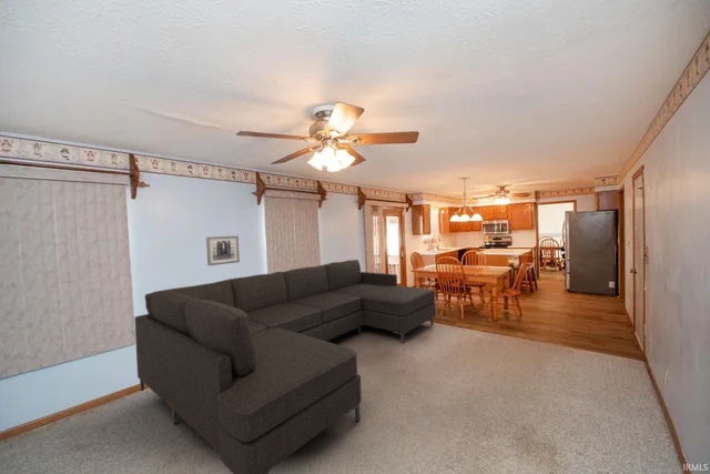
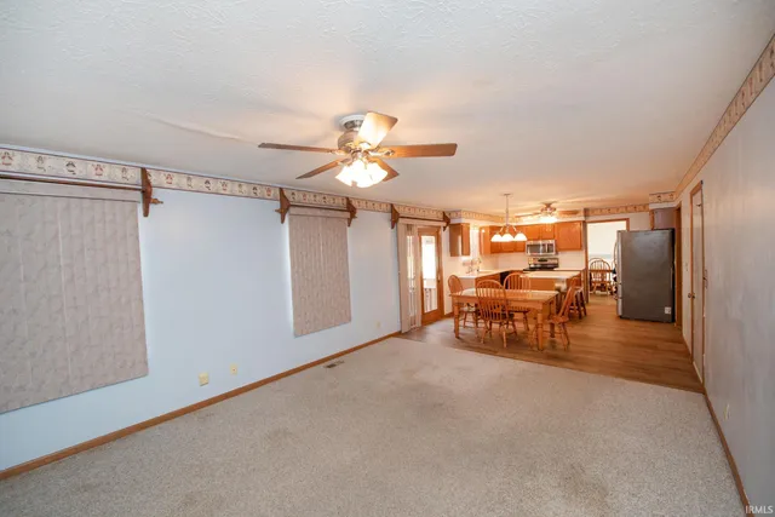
- wall art (223, 250)
- sofa (331, 314)
